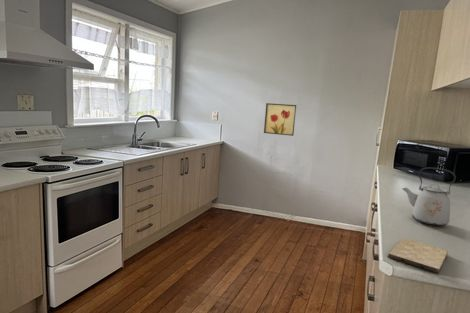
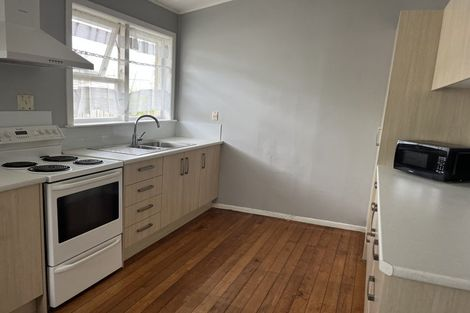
- kettle (426, 194)
- cutting board (418, 253)
- wall art (279, 119)
